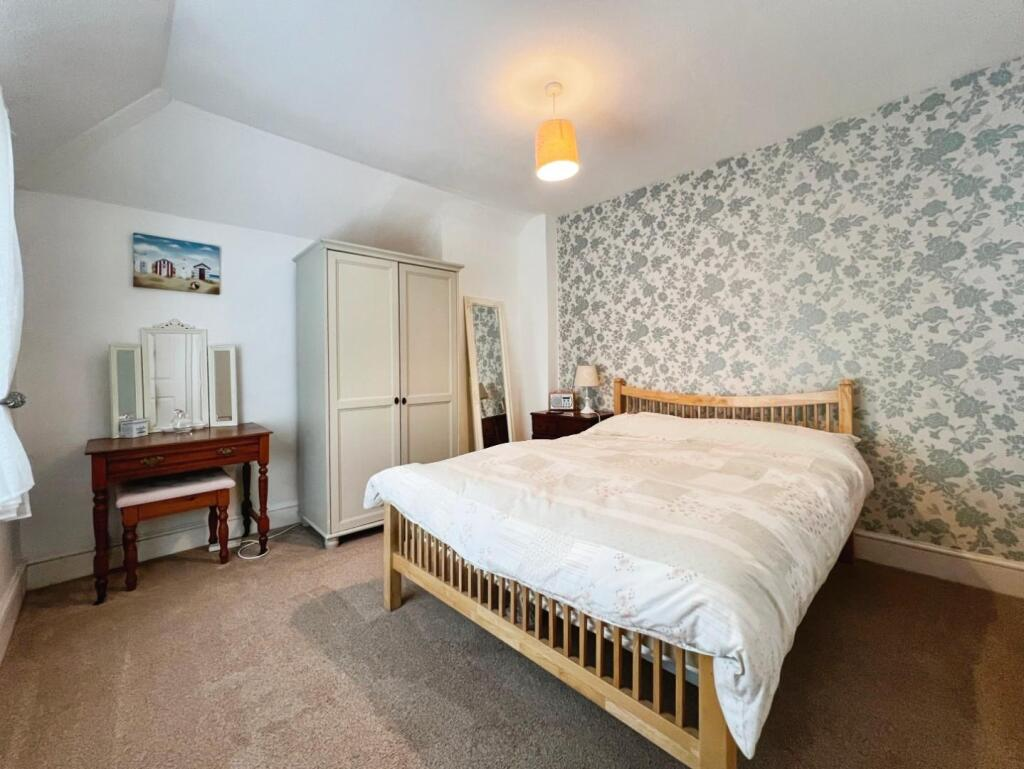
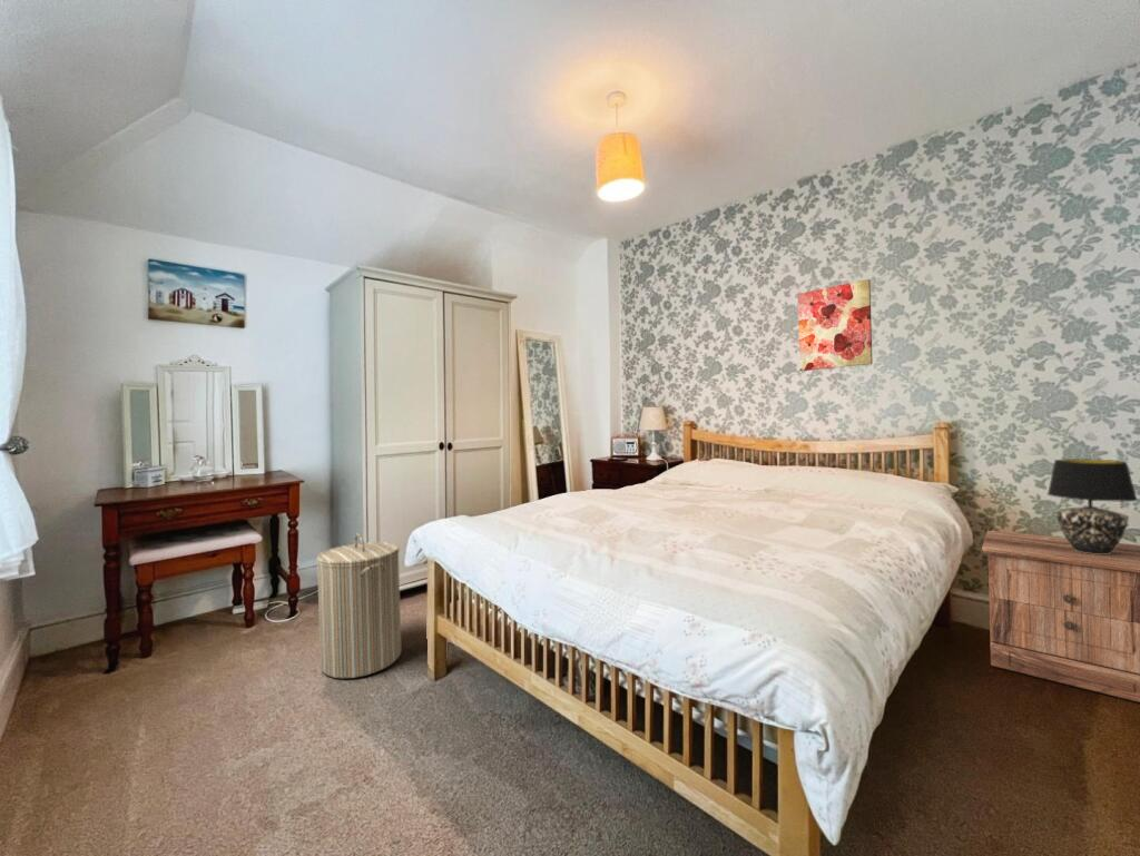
+ wall art (833, 327)
+ laundry hamper (360, 596)
+ table lamp (1090, 505)
+ nightstand (1065, 607)
